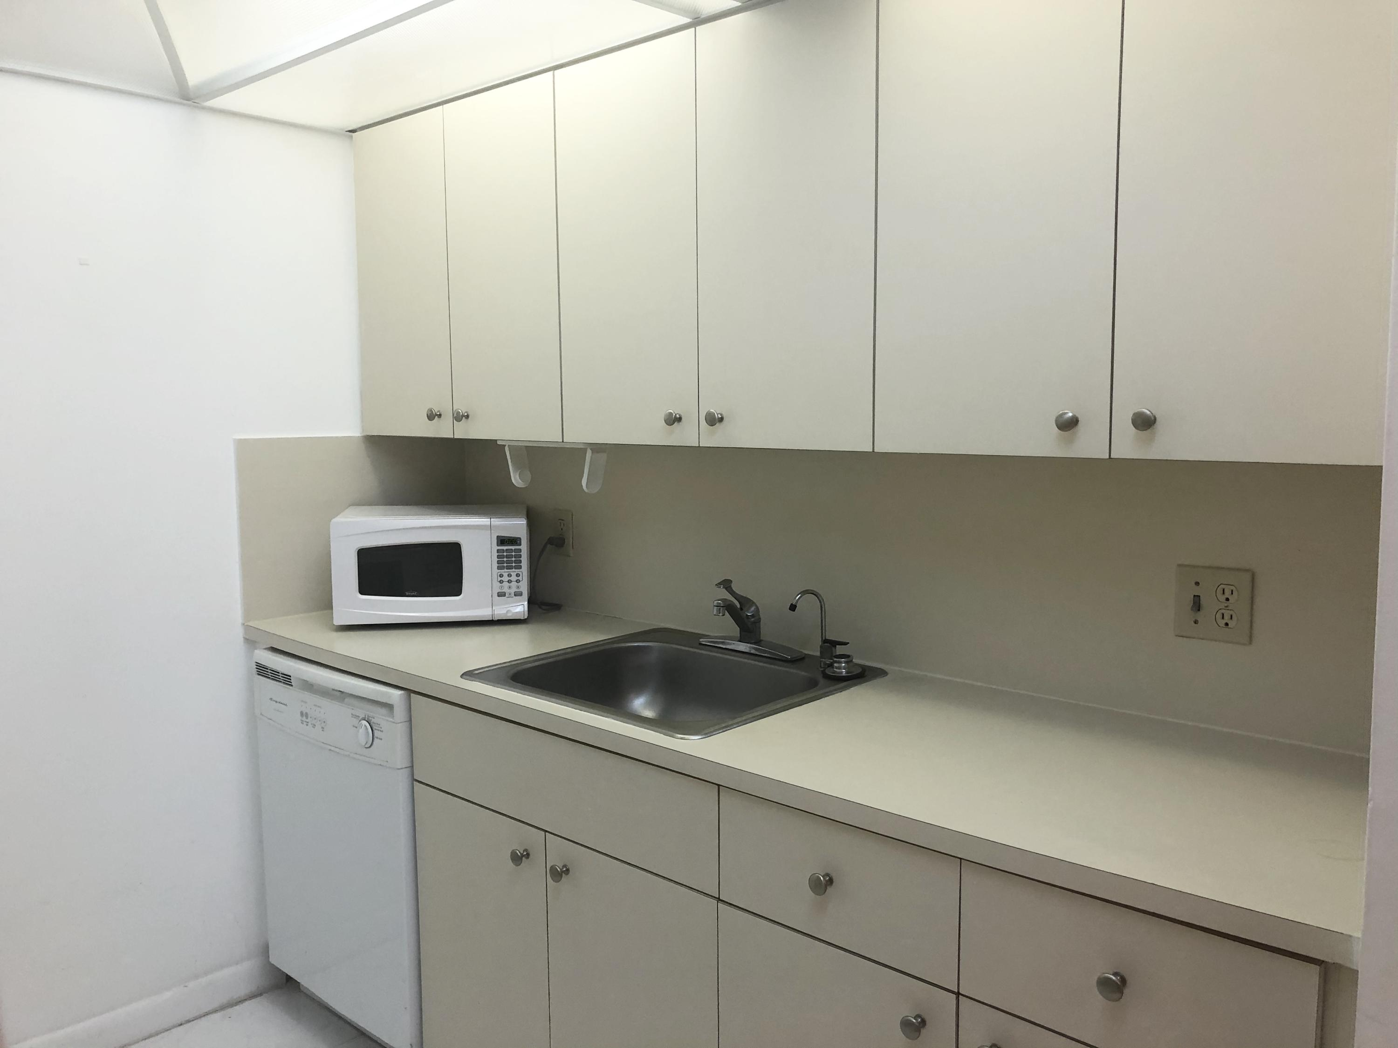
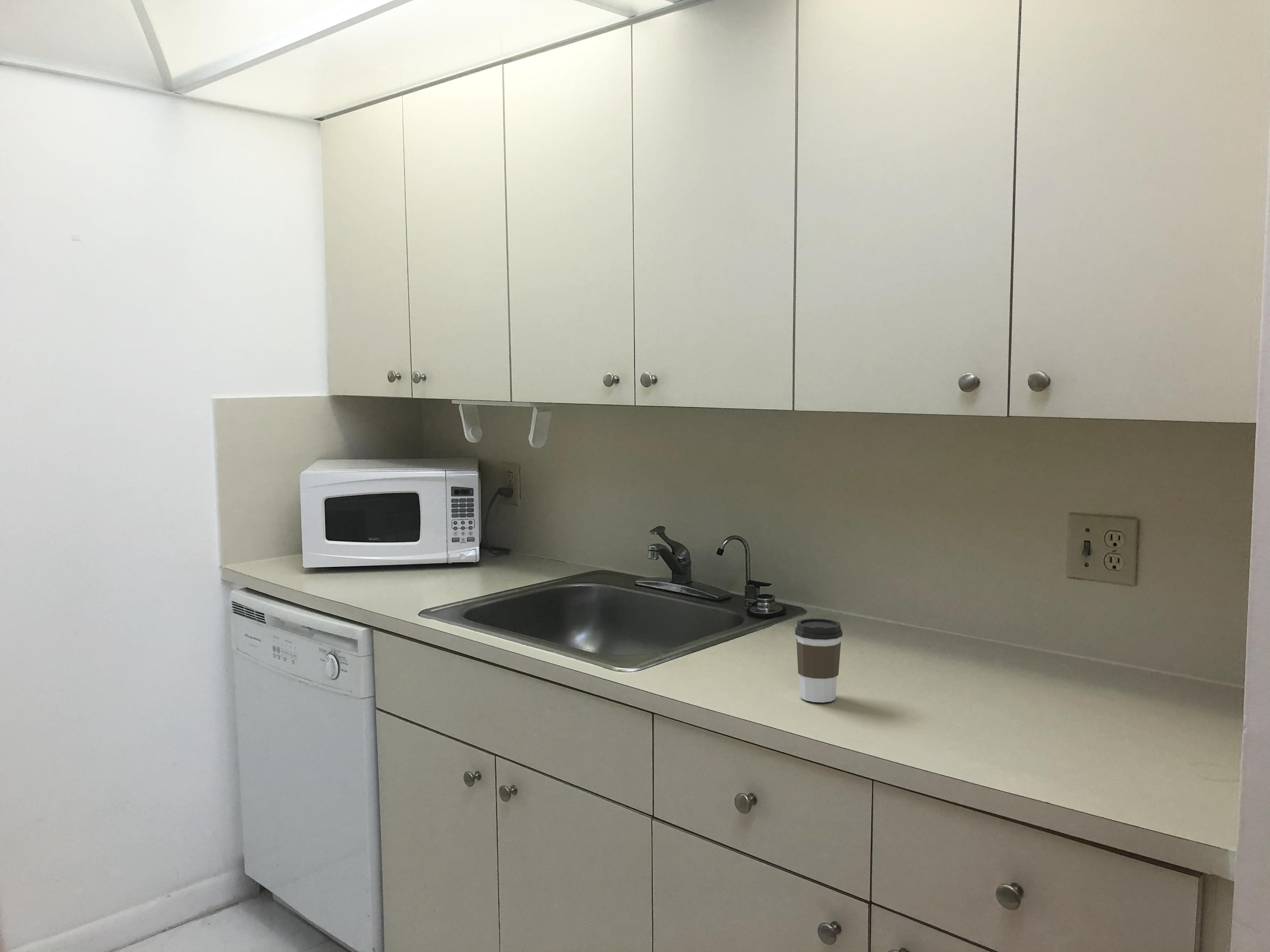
+ coffee cup (818, 660)
